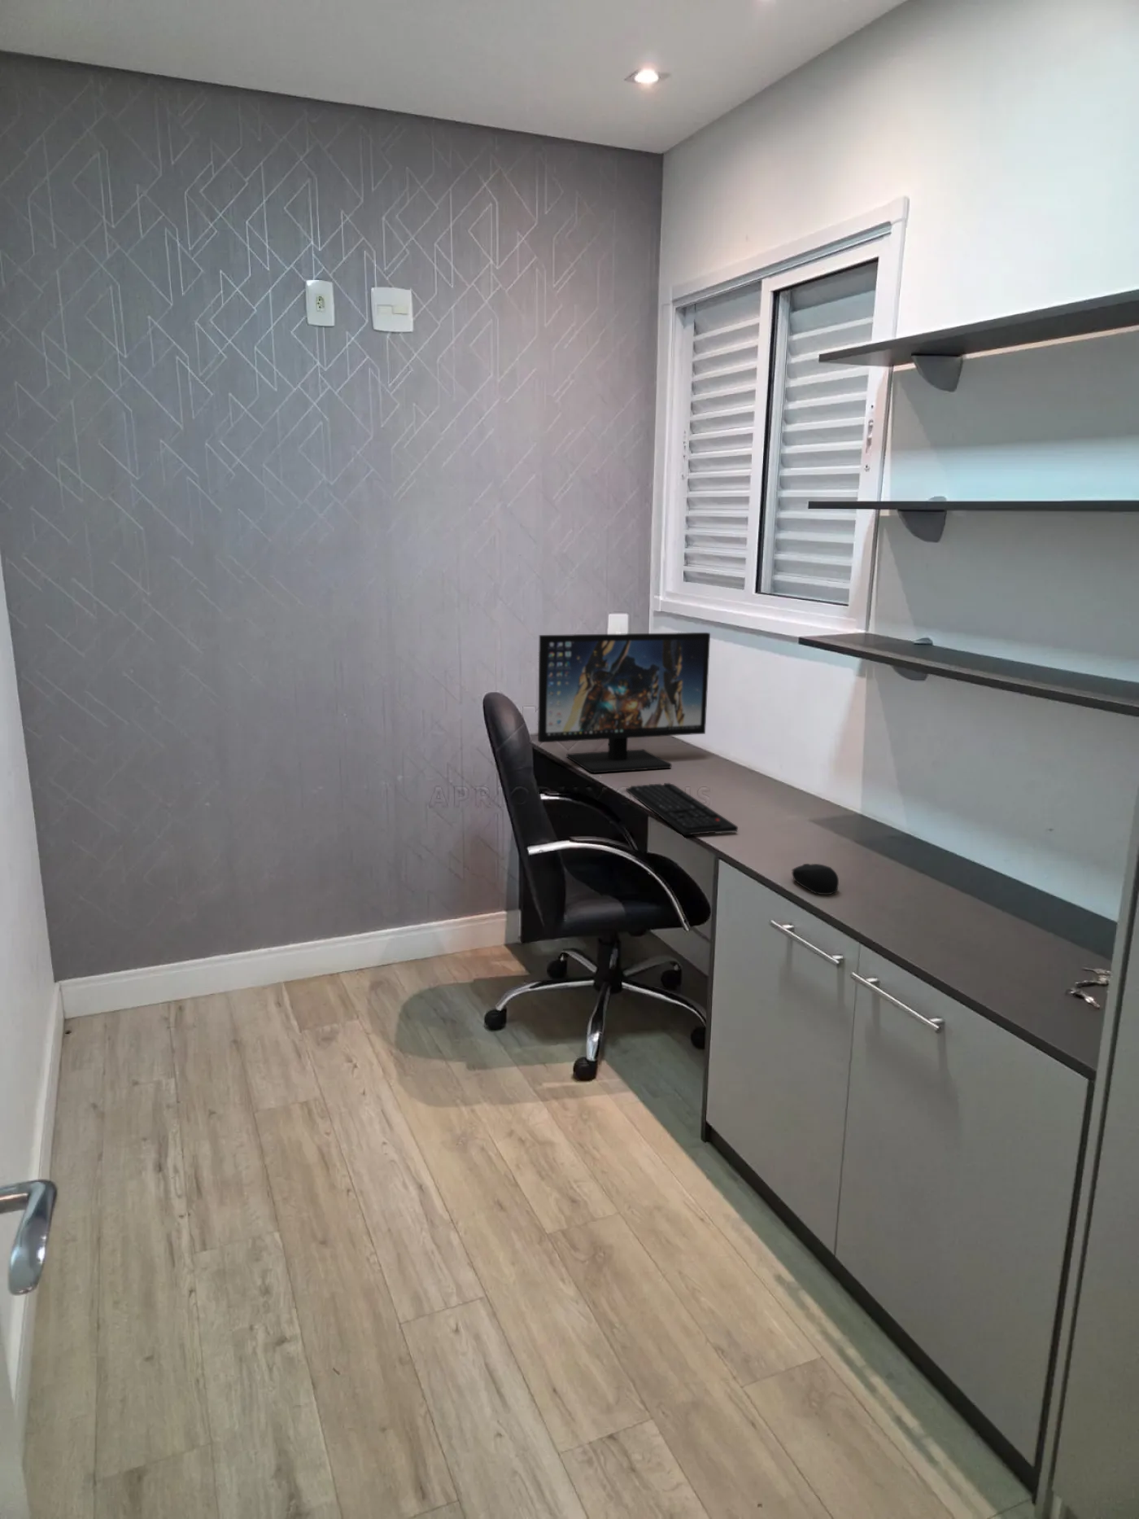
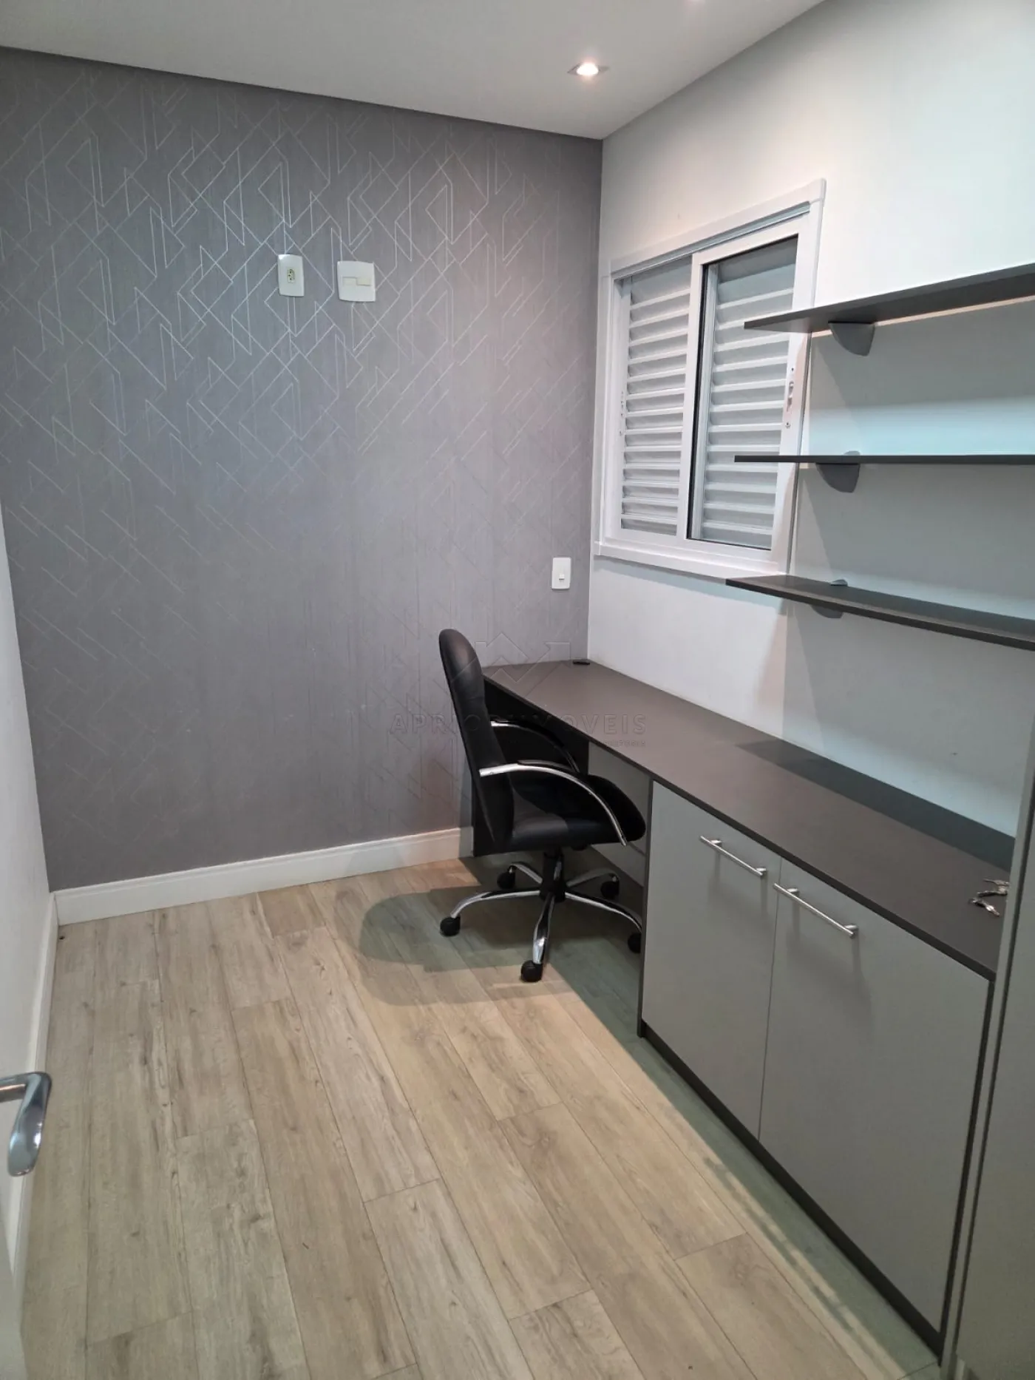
- computer mouse (815, 874)
- computer monitor (621, 698)
- keyboard (678, 806)
